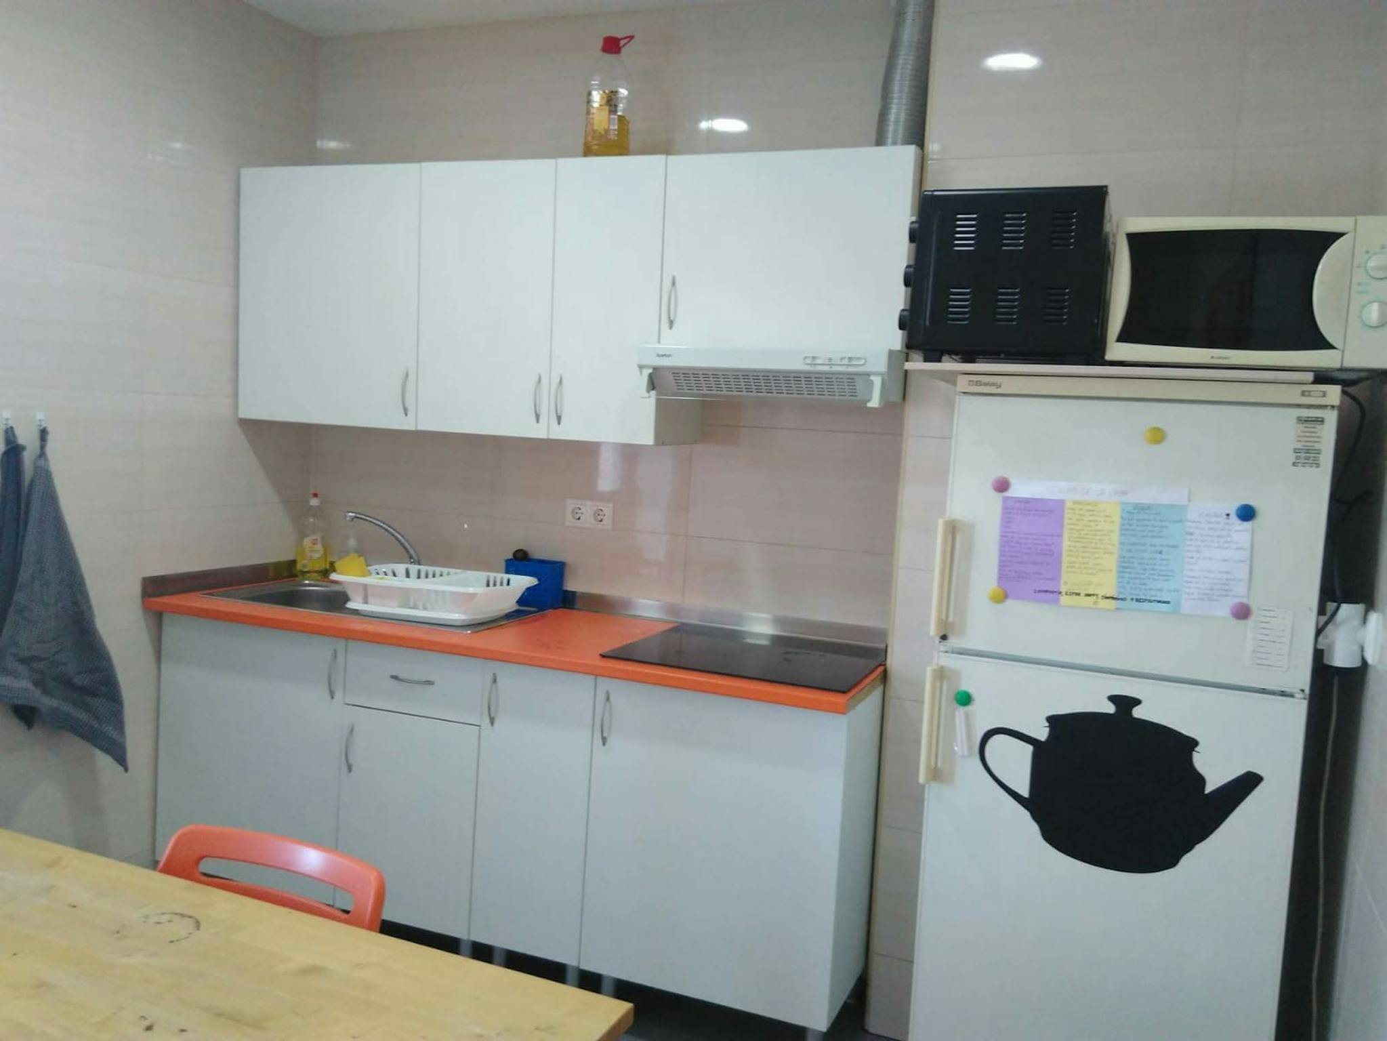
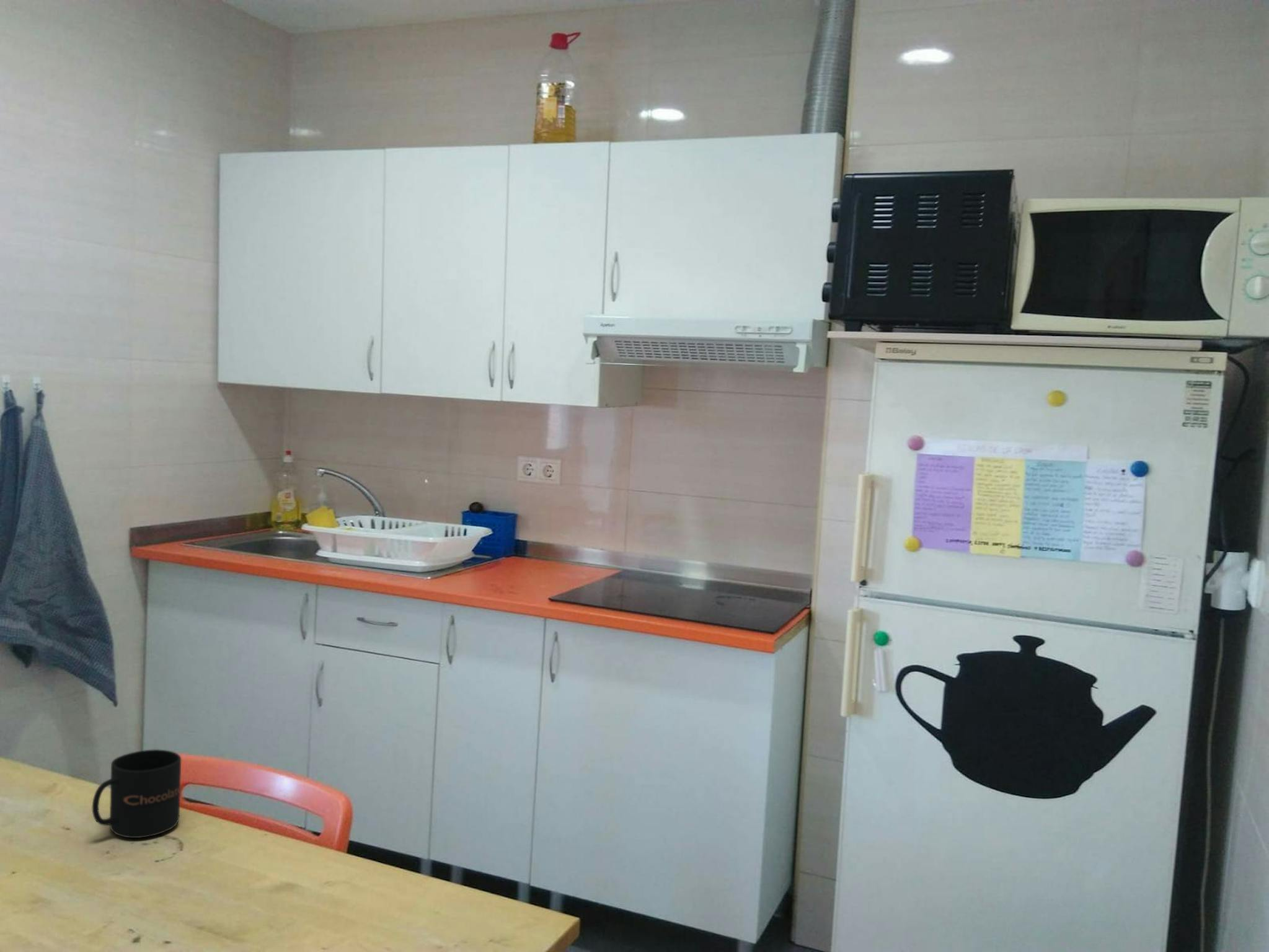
+ mug (135, 795)
